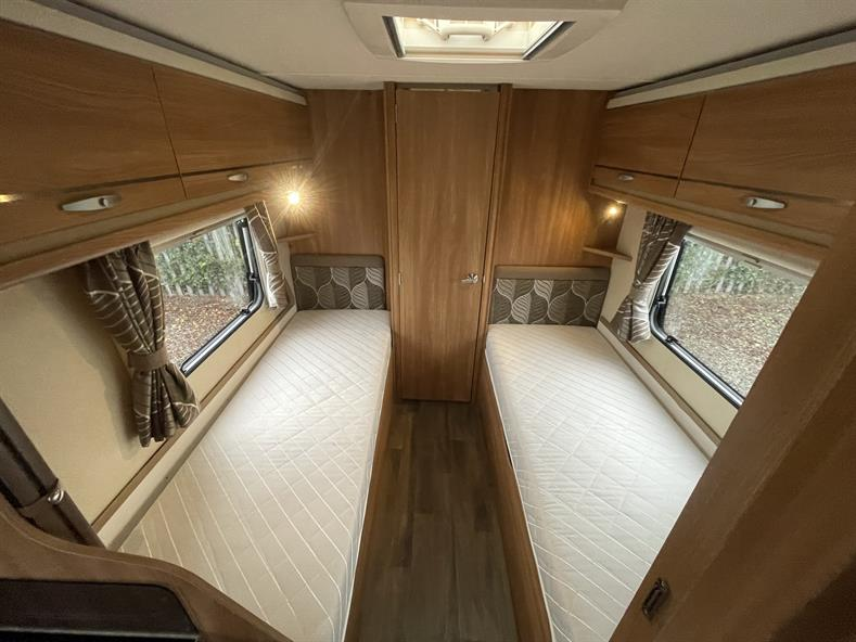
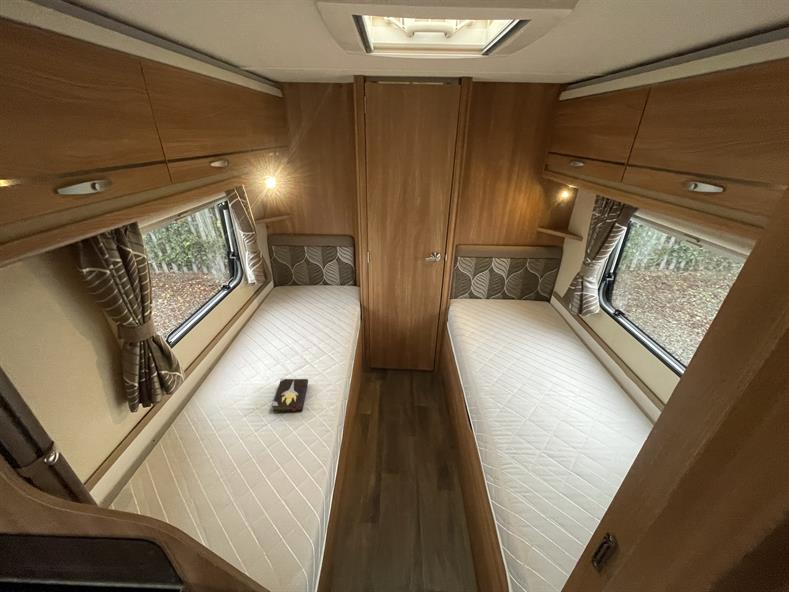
+ hardback book (291, 393)
